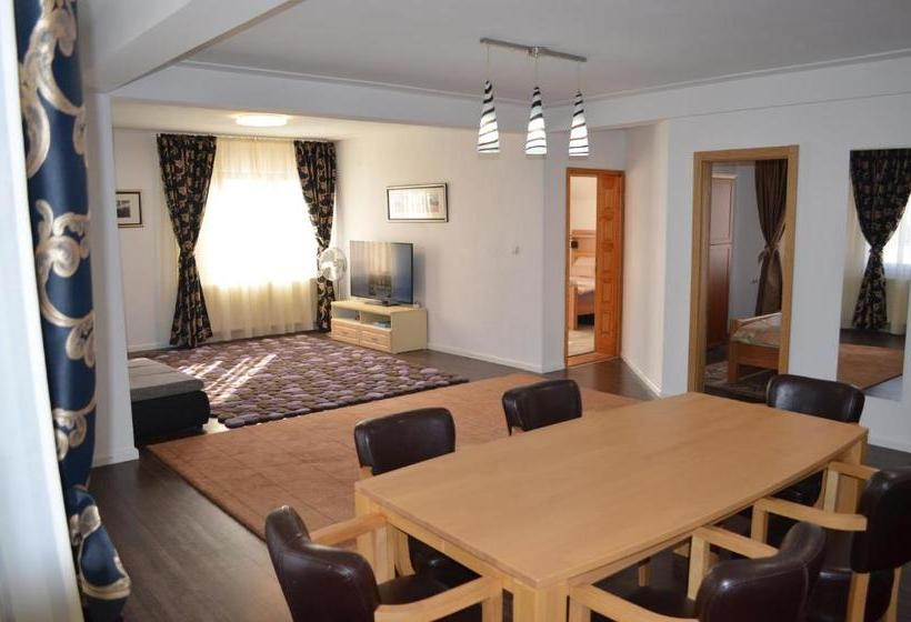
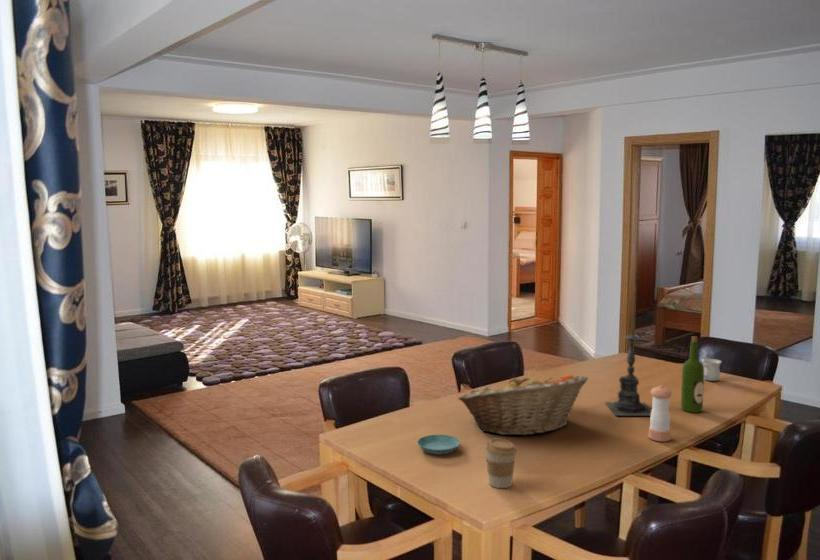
+ pepper shaker (660, 411)
+ candle holder (631, 366)
+ fruit basket (523, 398)
+ saucer (438, 445)
+ mug (708, 370)
+ wine bottle (693, 373)
+ coffee cup (500, 462)
